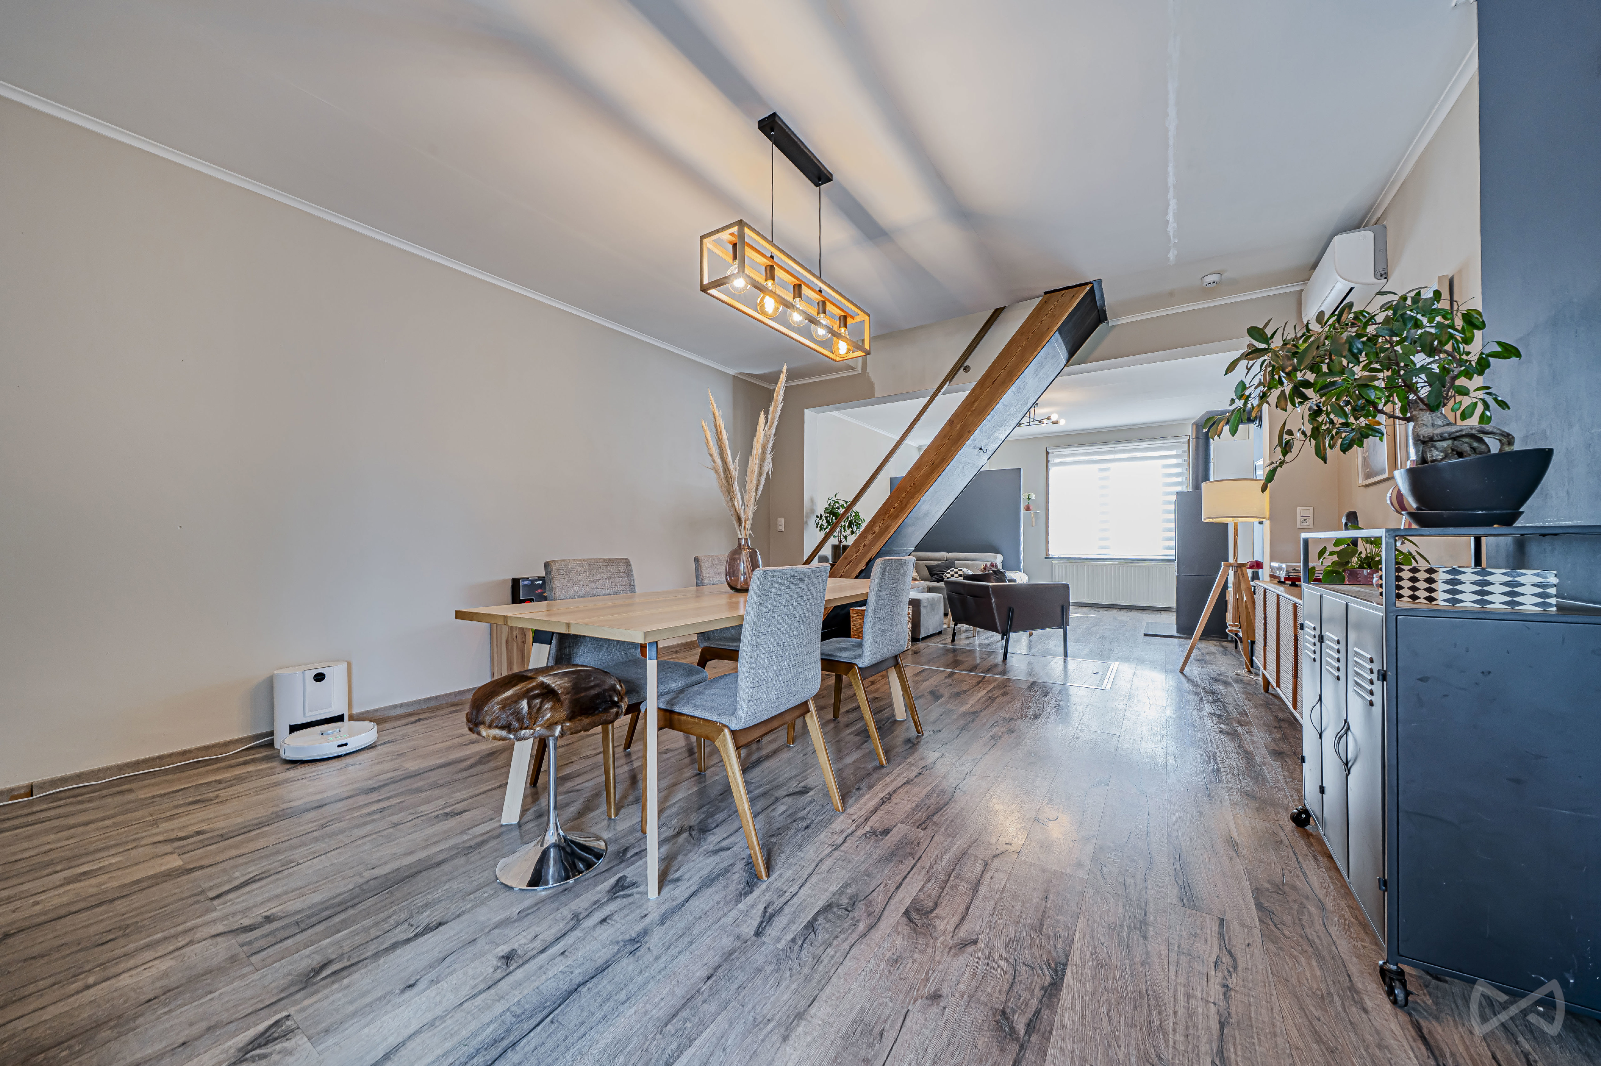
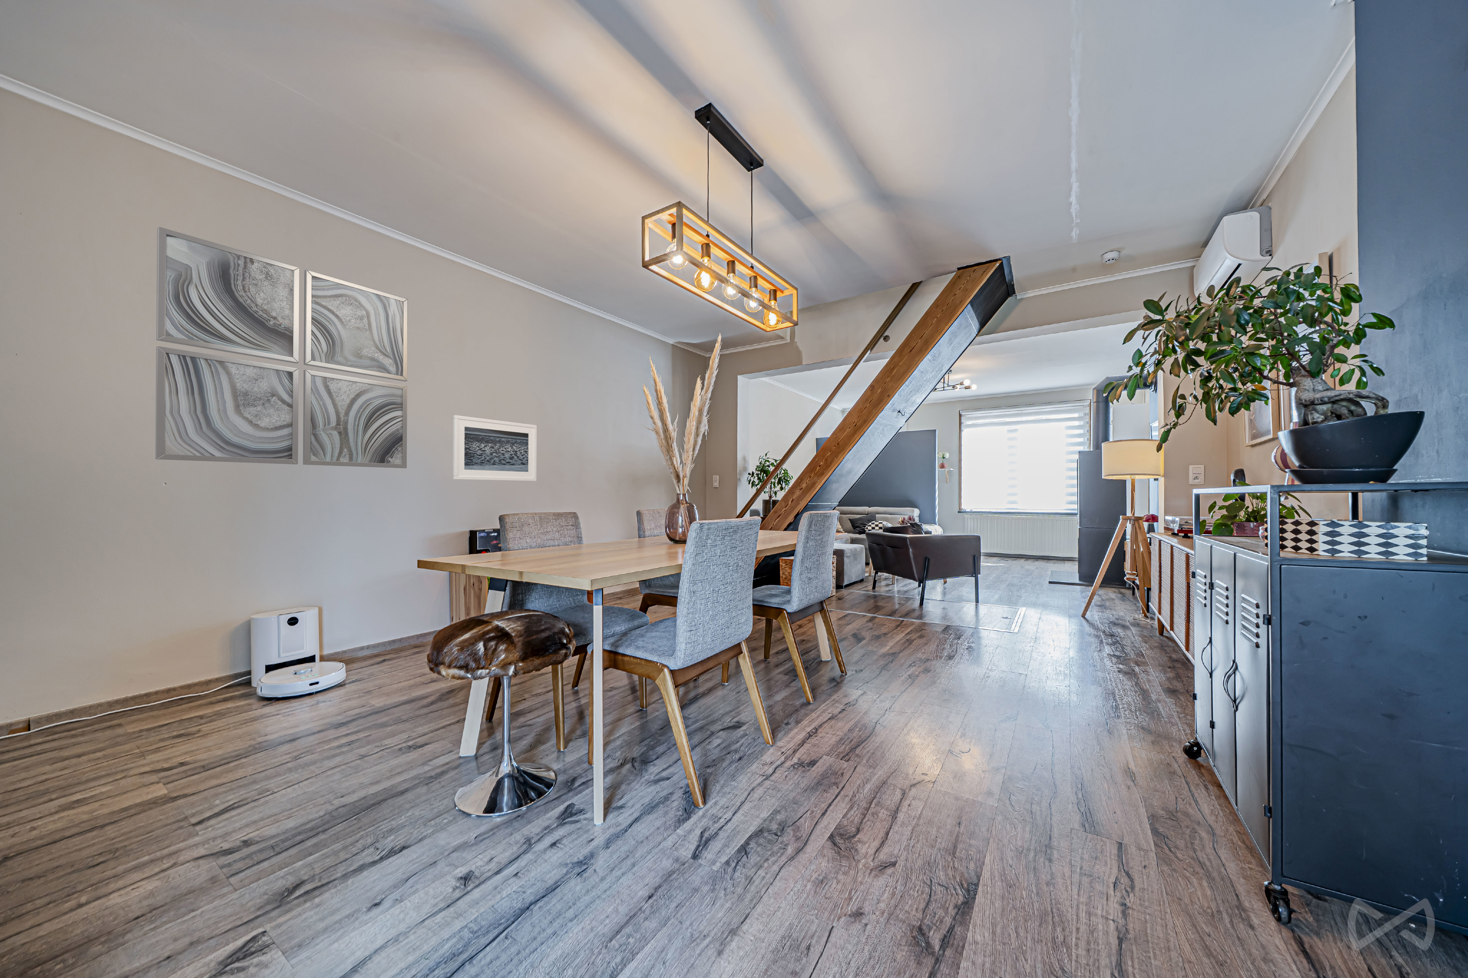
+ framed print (498, 451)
+ wall art (303, 365)
